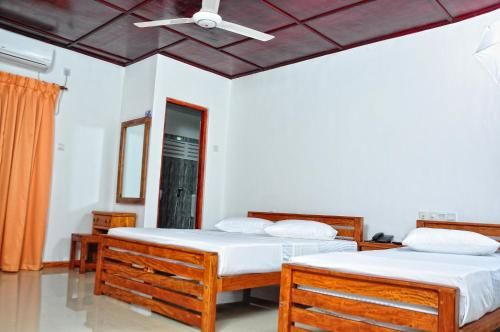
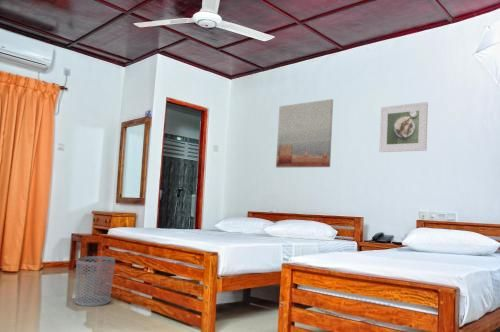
+ waste bin (94, 280)
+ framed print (402, 128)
+ wall art (303, 135)
